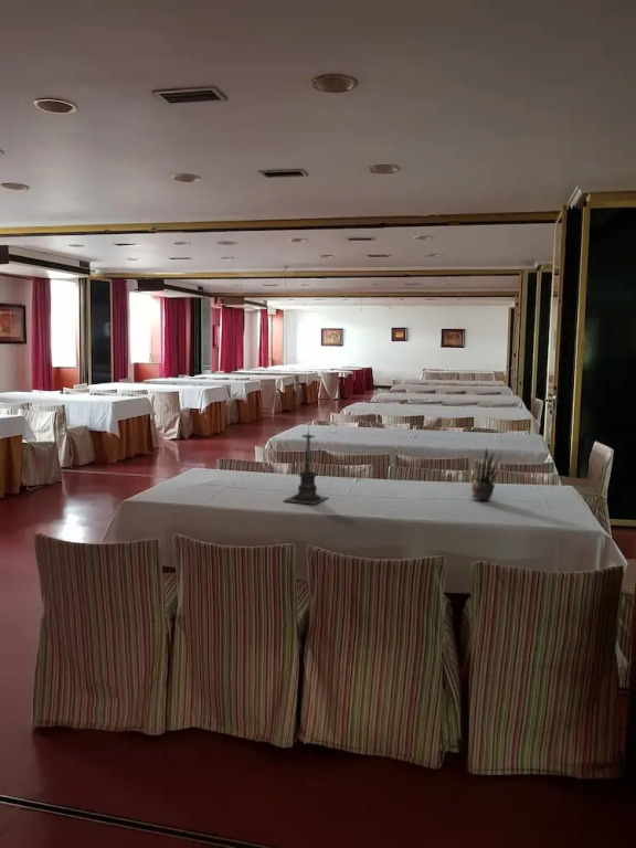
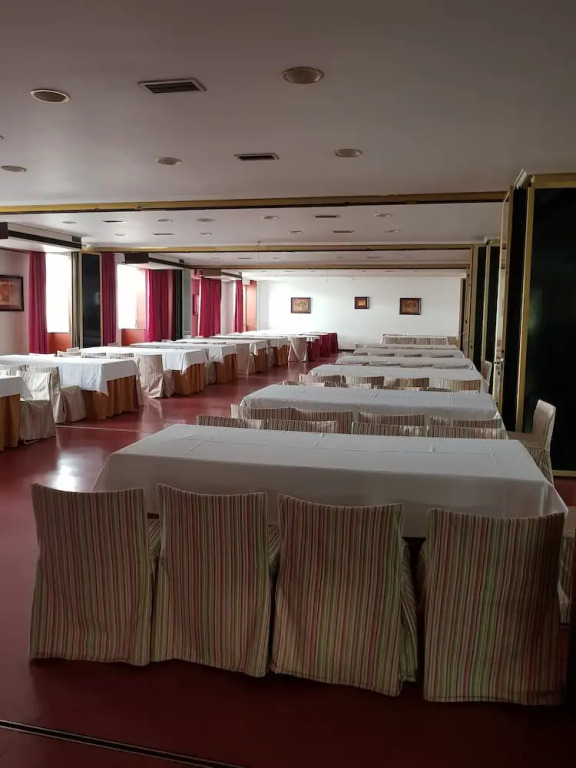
- candle holder (307, 462)
- potted plant (486, 474)
